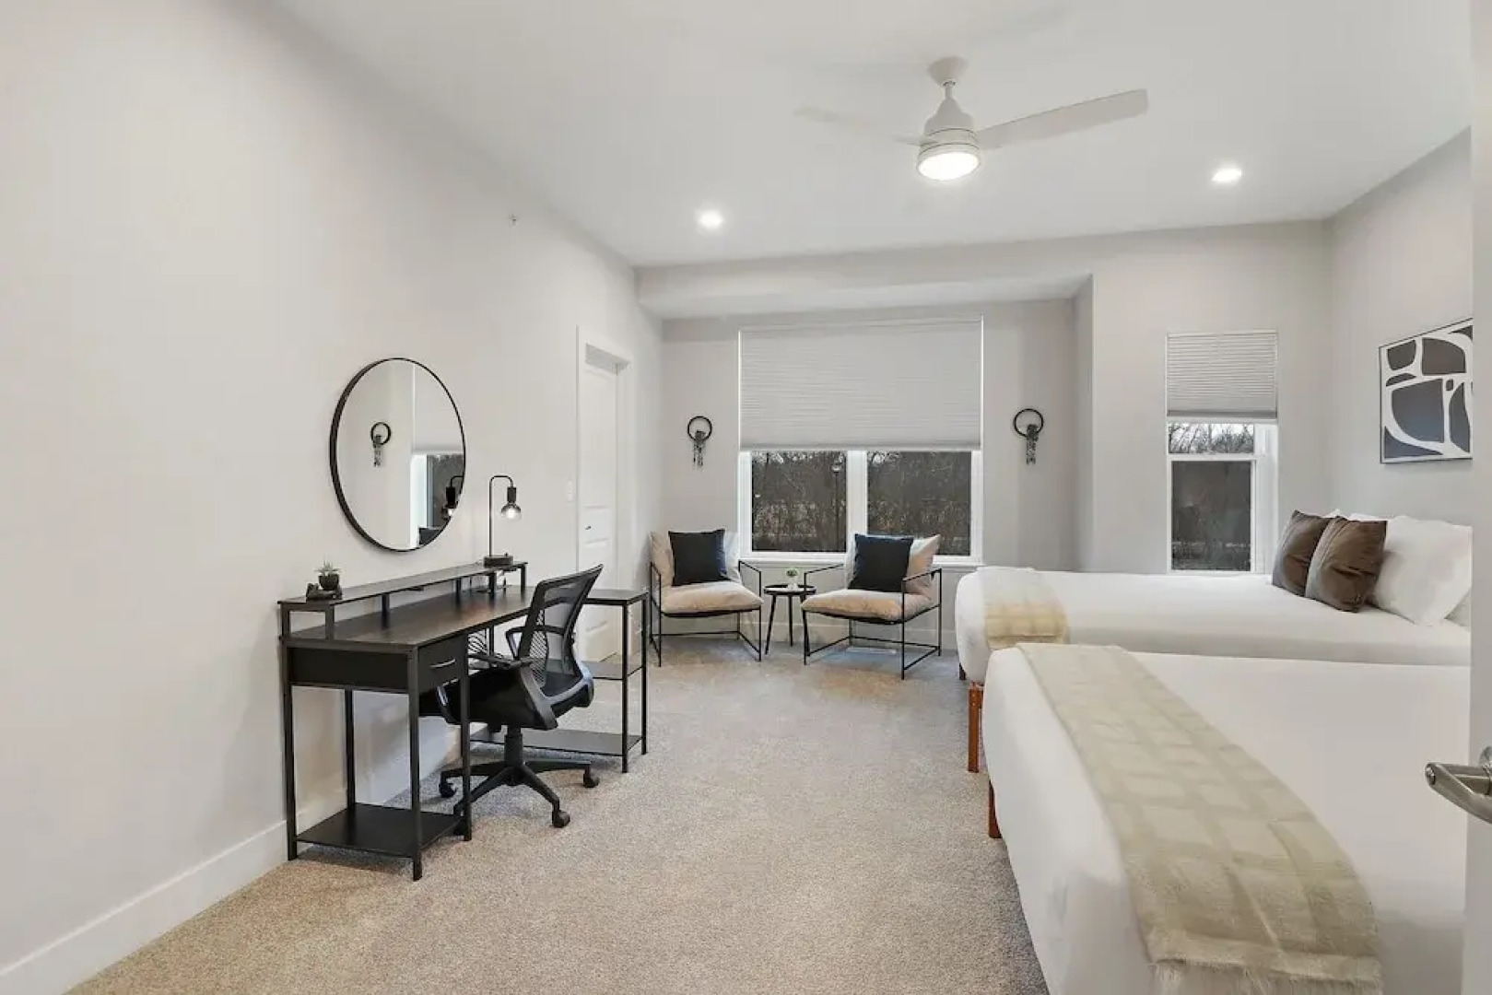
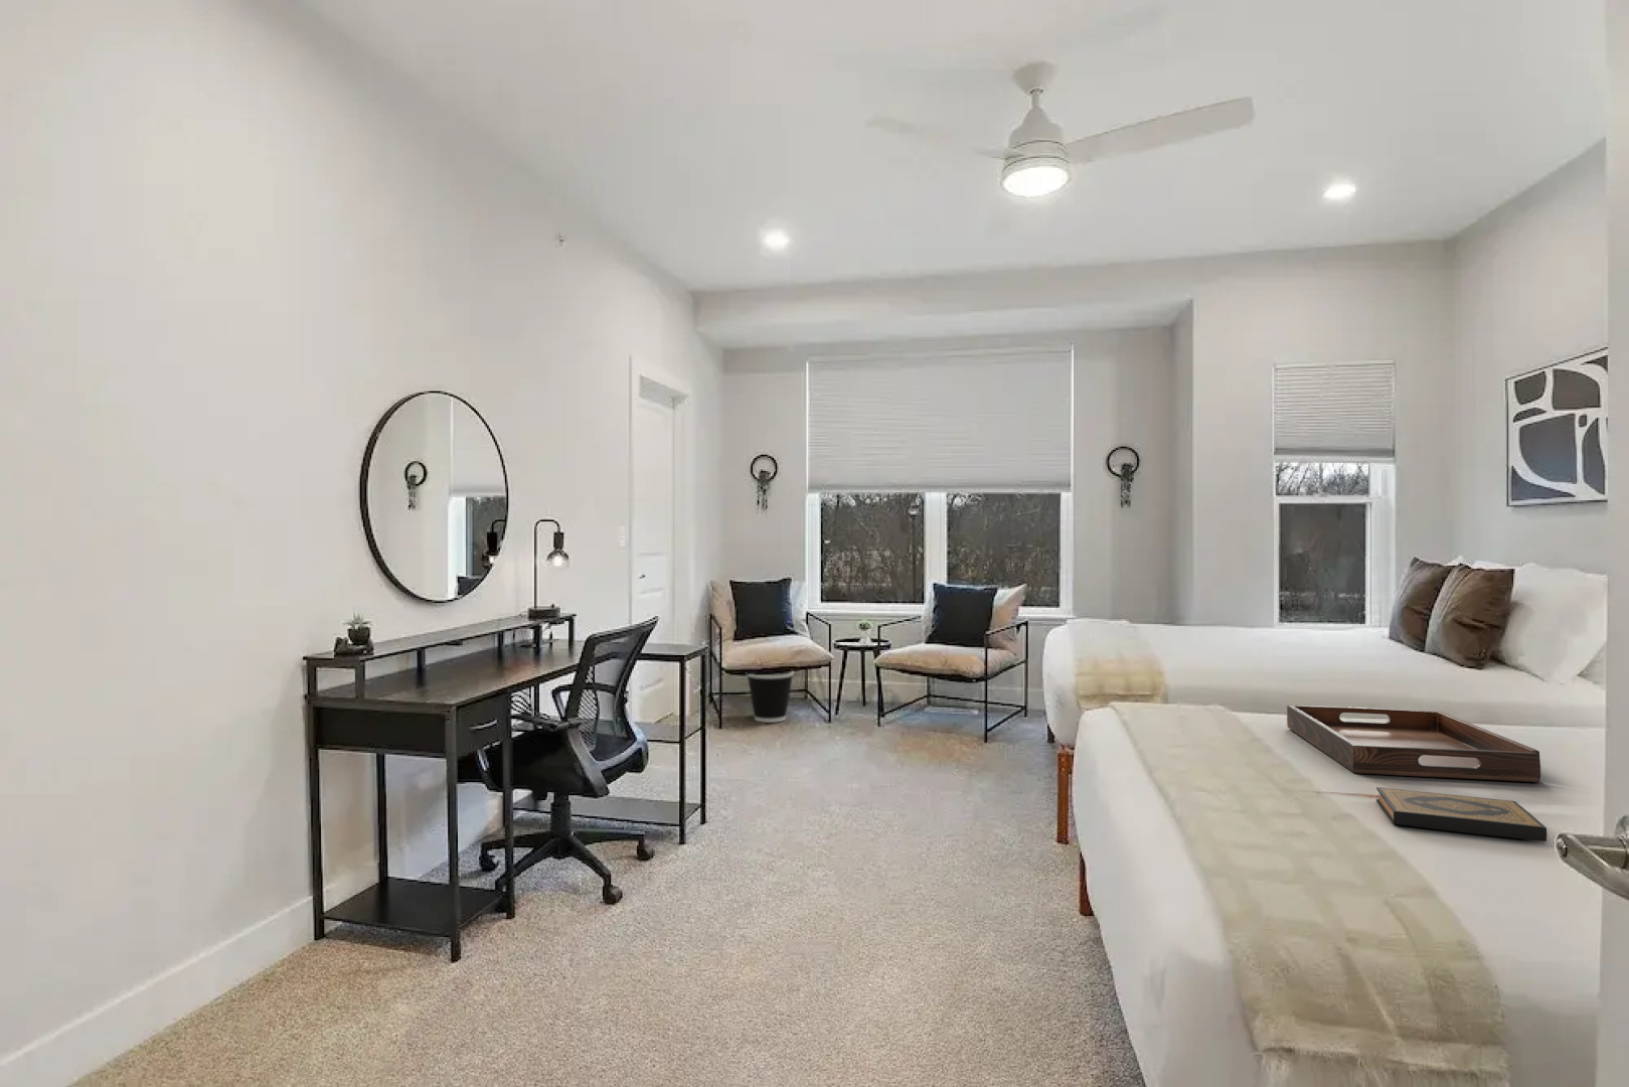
+ serving tray (1401, 739)
+ hardback book (1454, 813)
+ wastebasket (770, 694)
